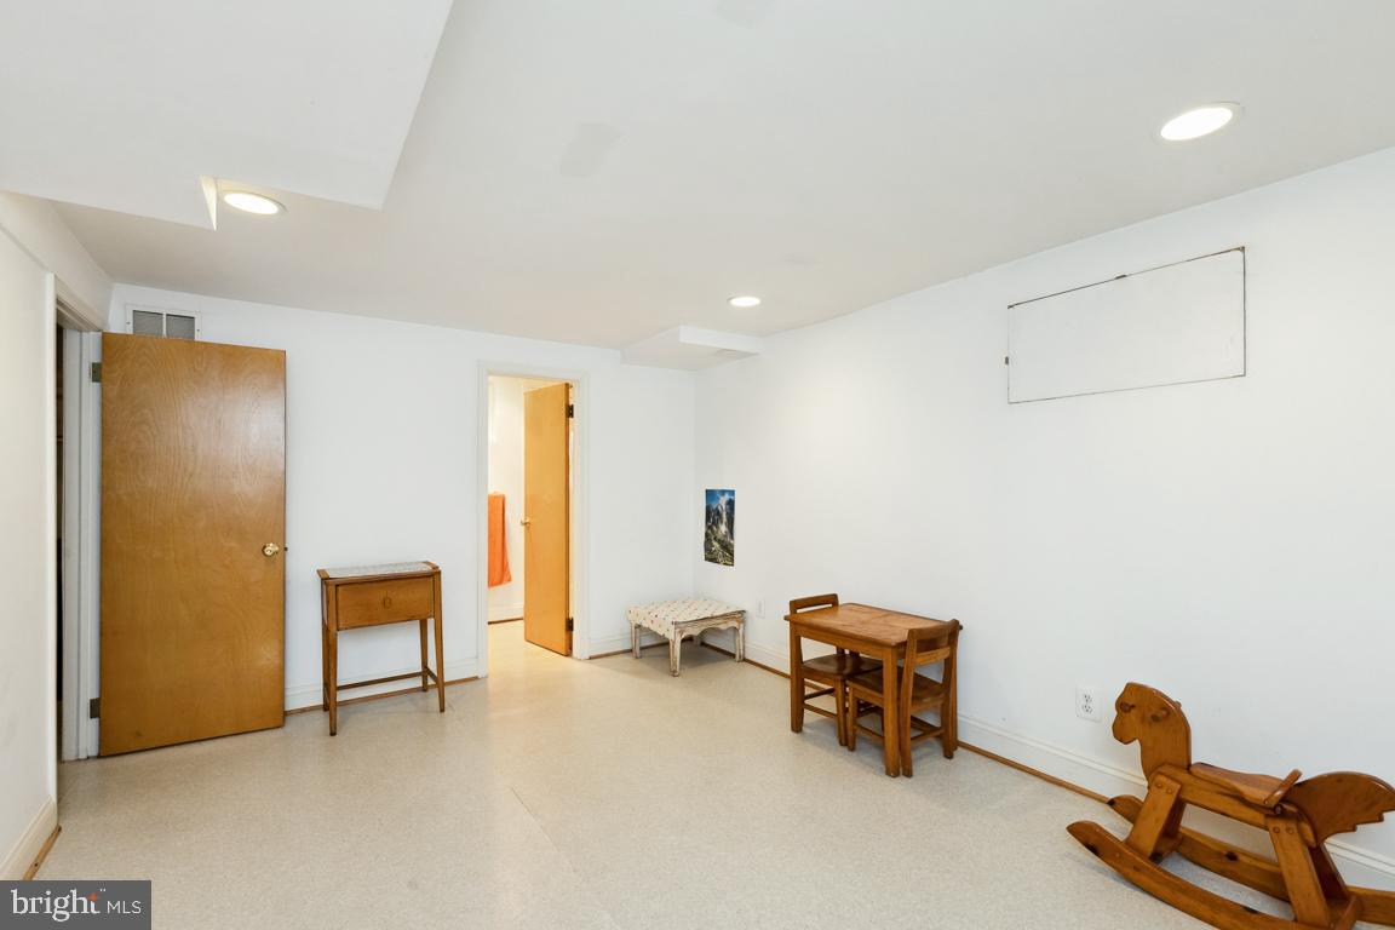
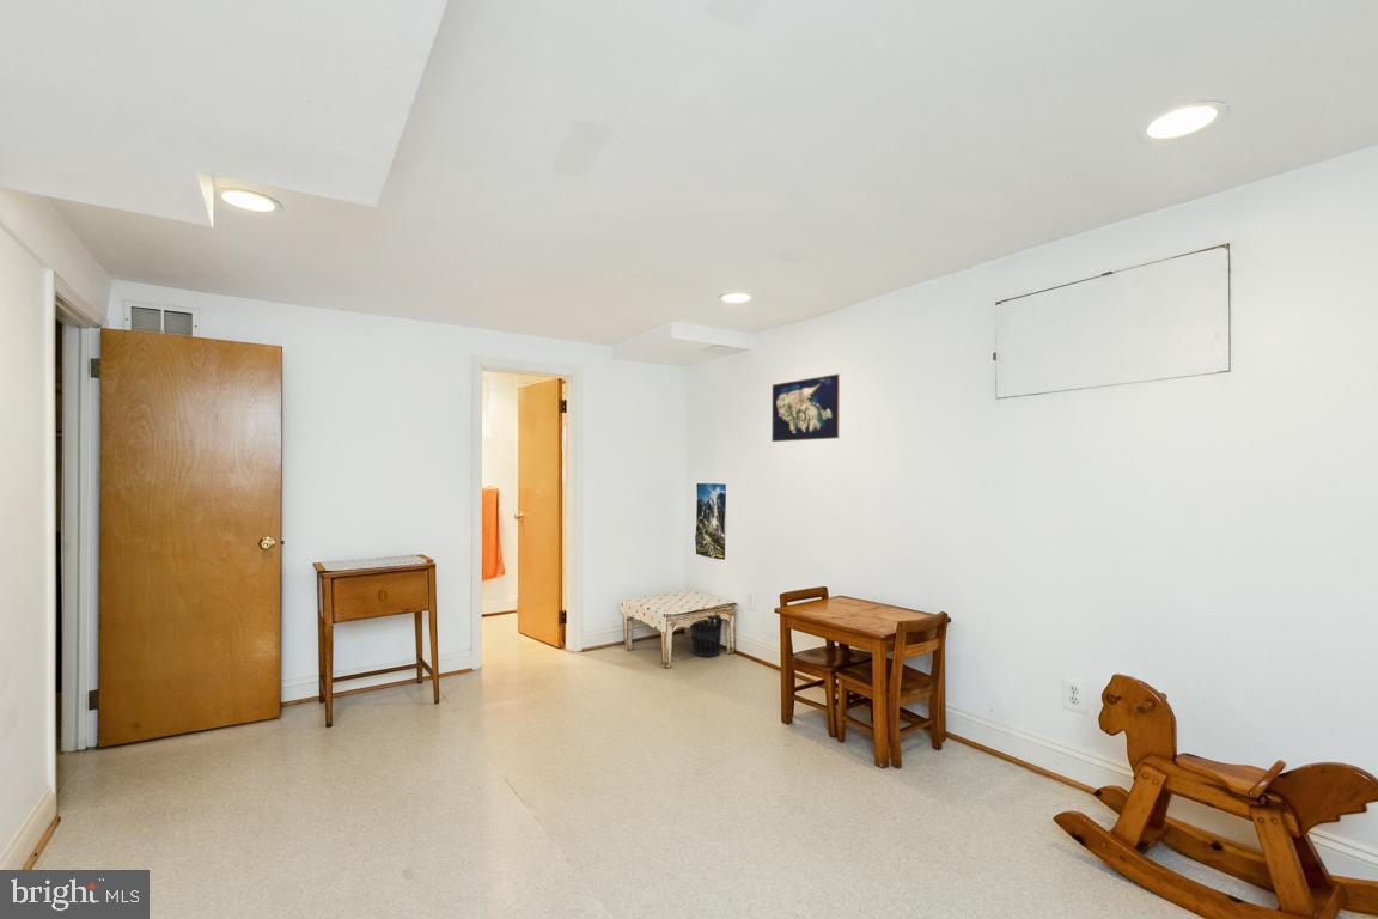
+ wastebasket (706, 632)
+ map (801, 409)
